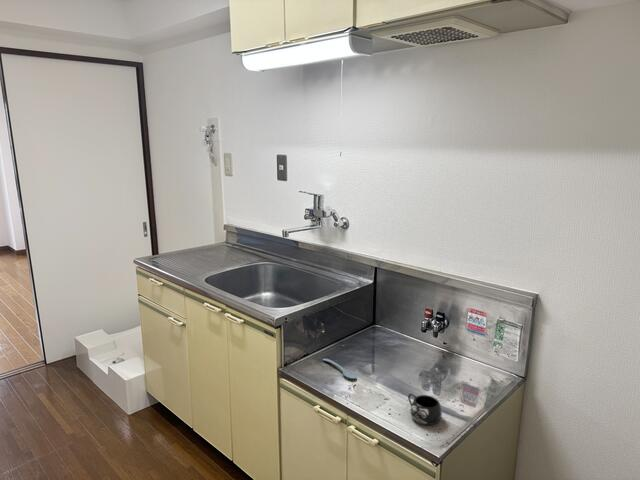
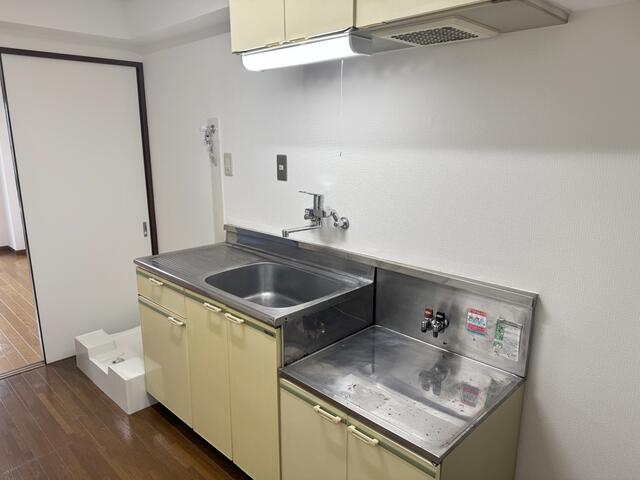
- spoon (339, 367)
- mug (422, 407)
